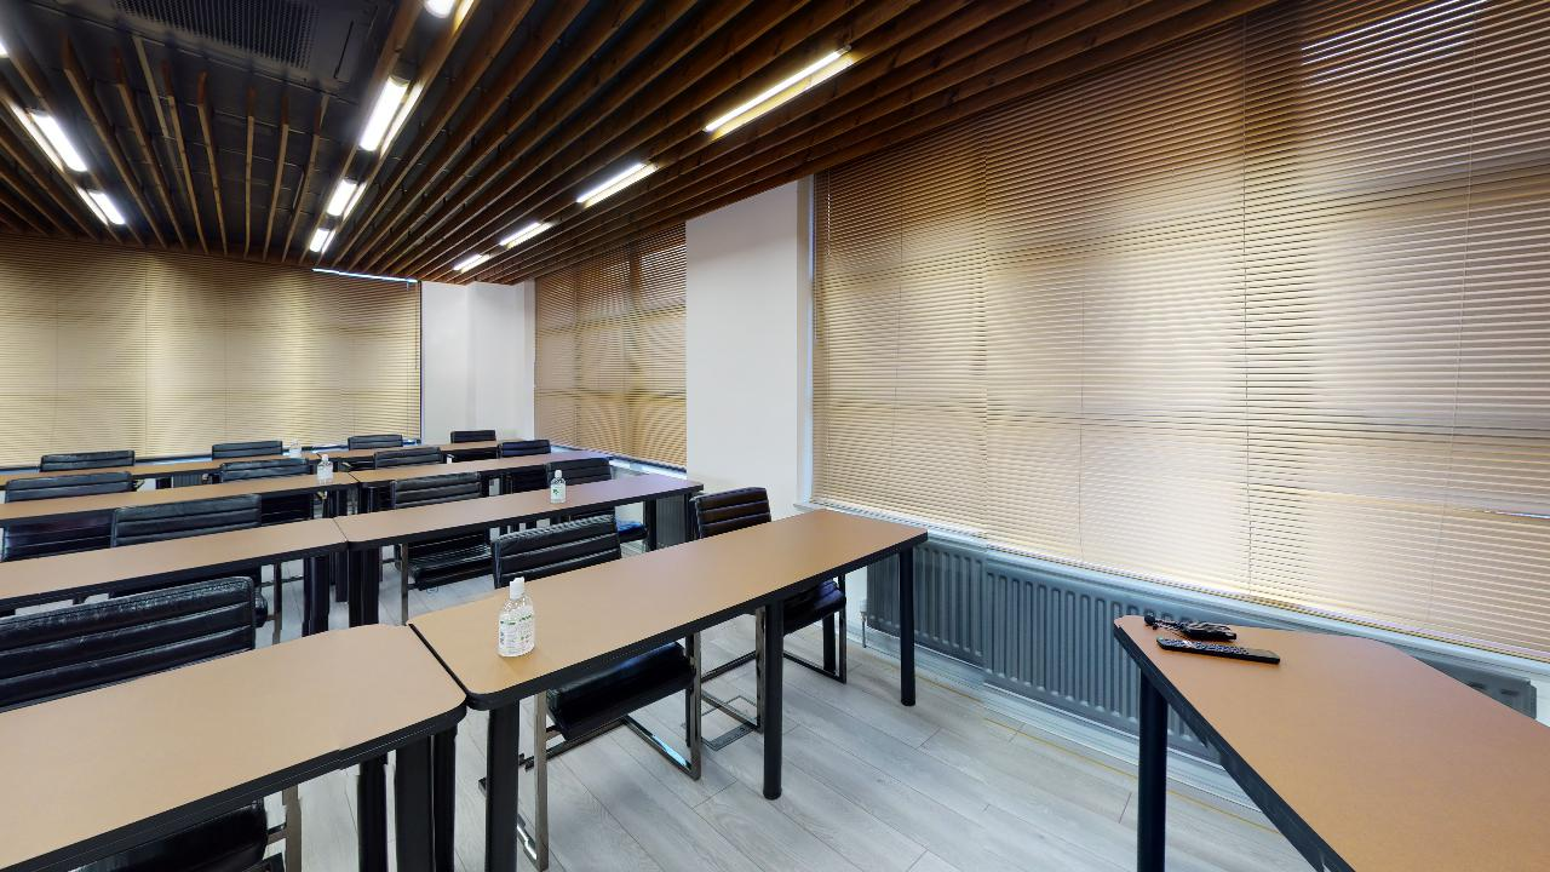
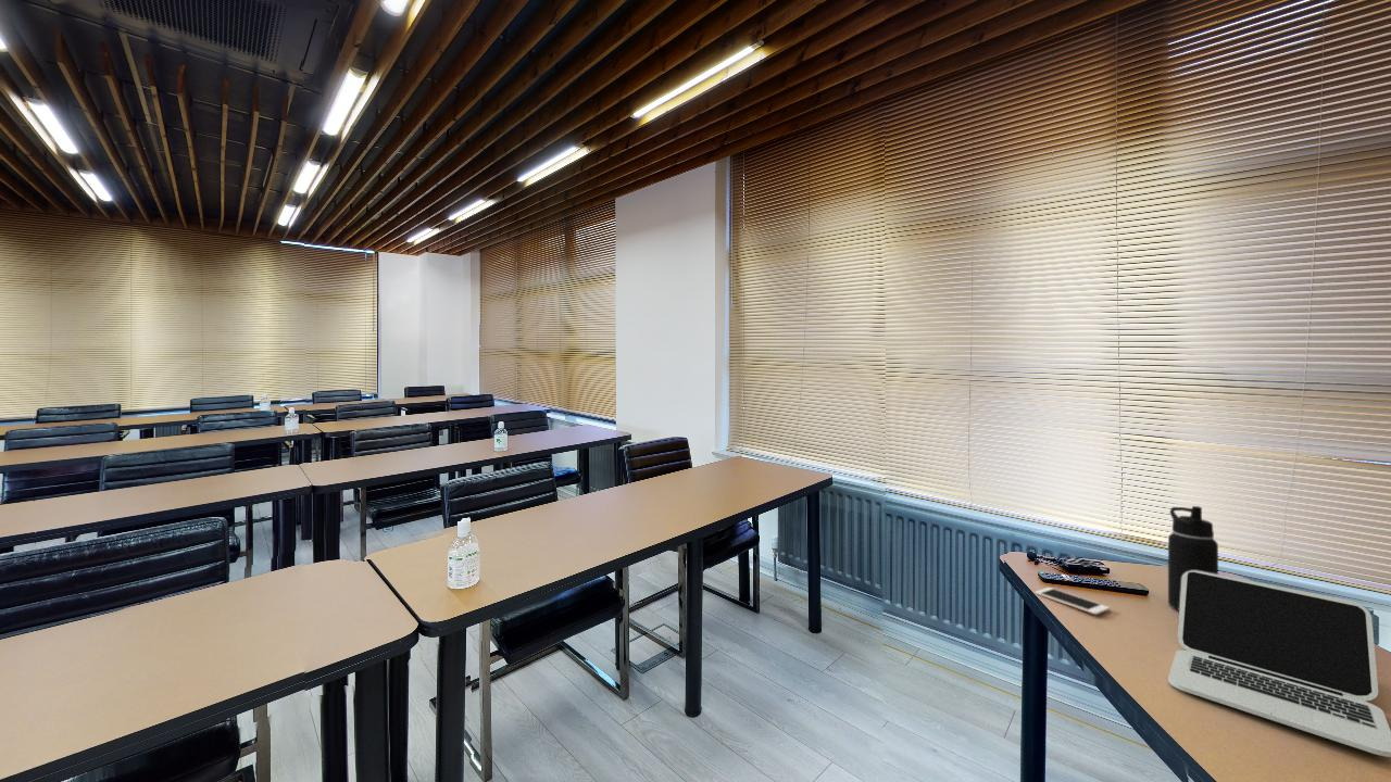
+ water bottle (1190, 555)
+ laptop (1268, 644)
+ cell phone (1070, 600)
